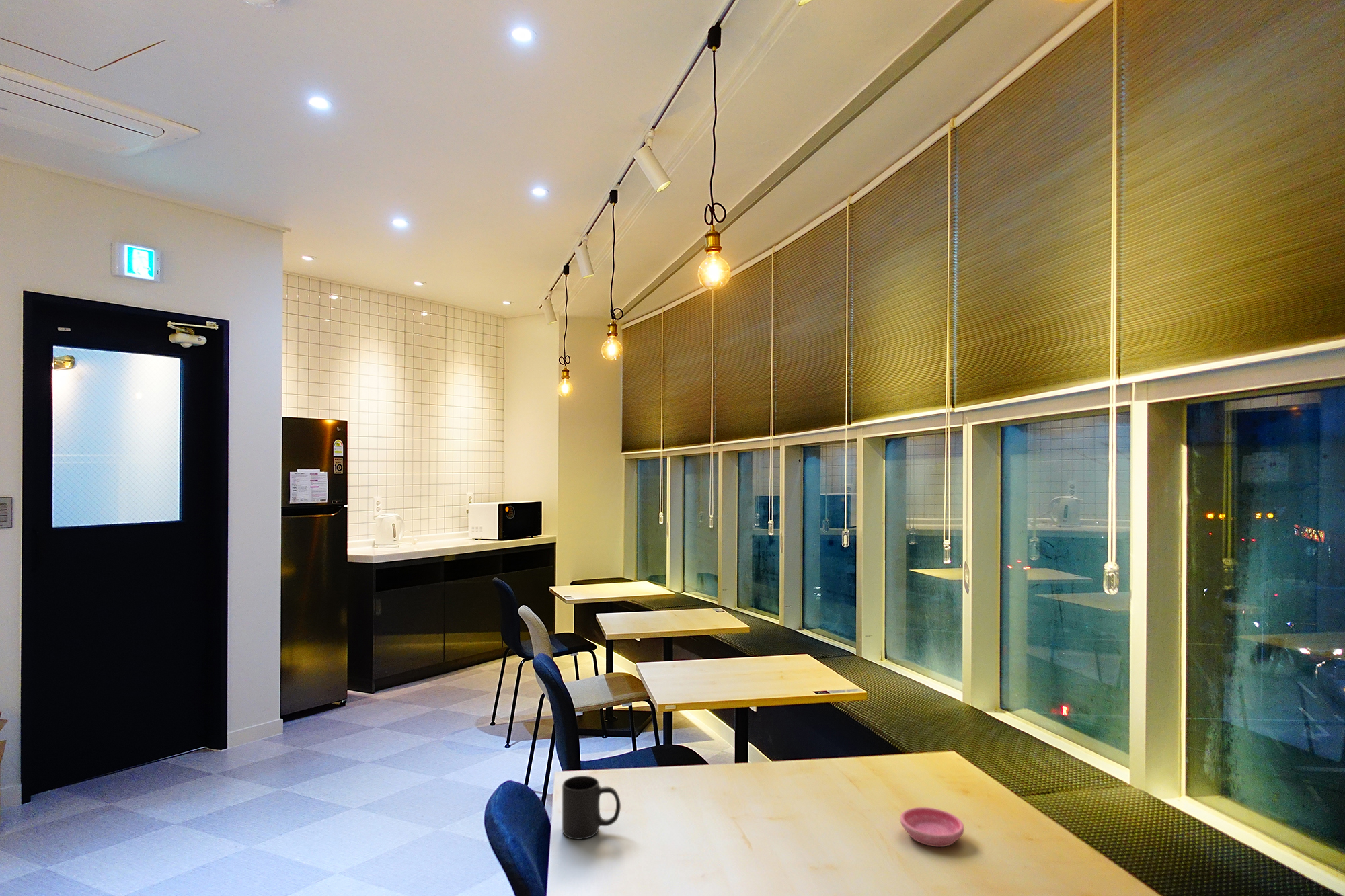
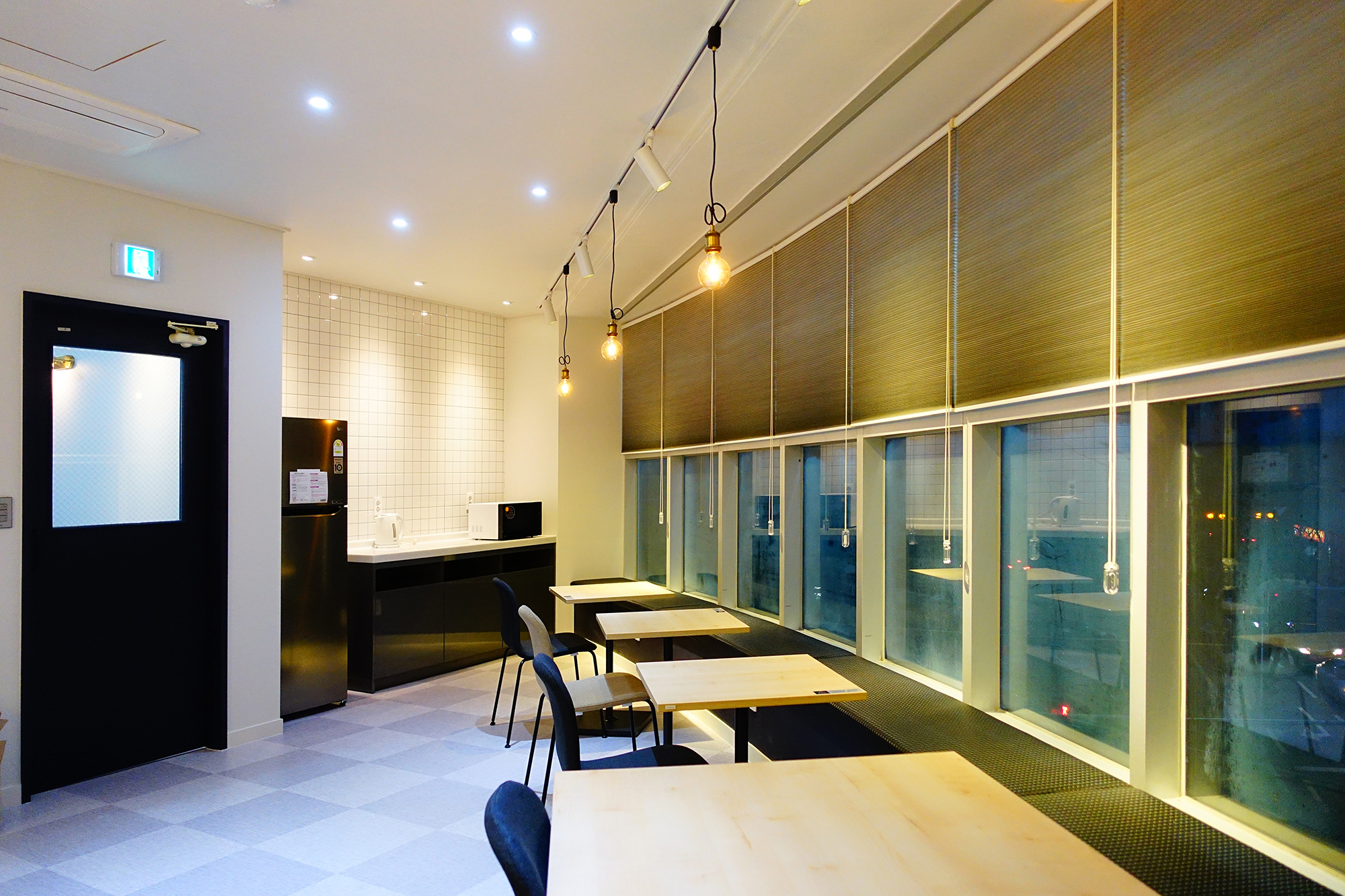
- mug (591, 807)
- saucer (931, 827)
